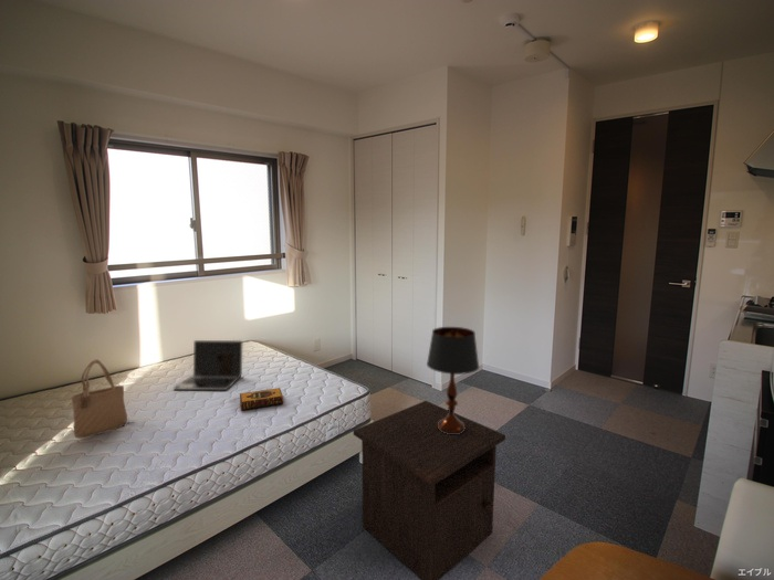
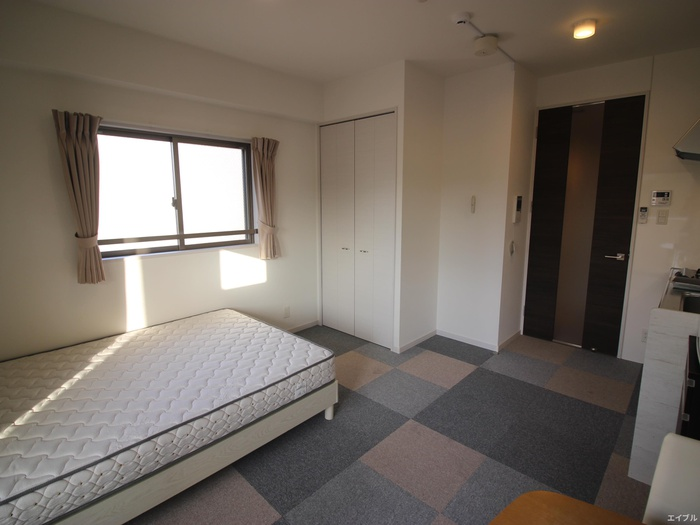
- table lamp (452, 380)
- laptop (209, 363)
- tote bag (98, 397)
- hardback book (261, 399)
- nightstand (429, 483)
